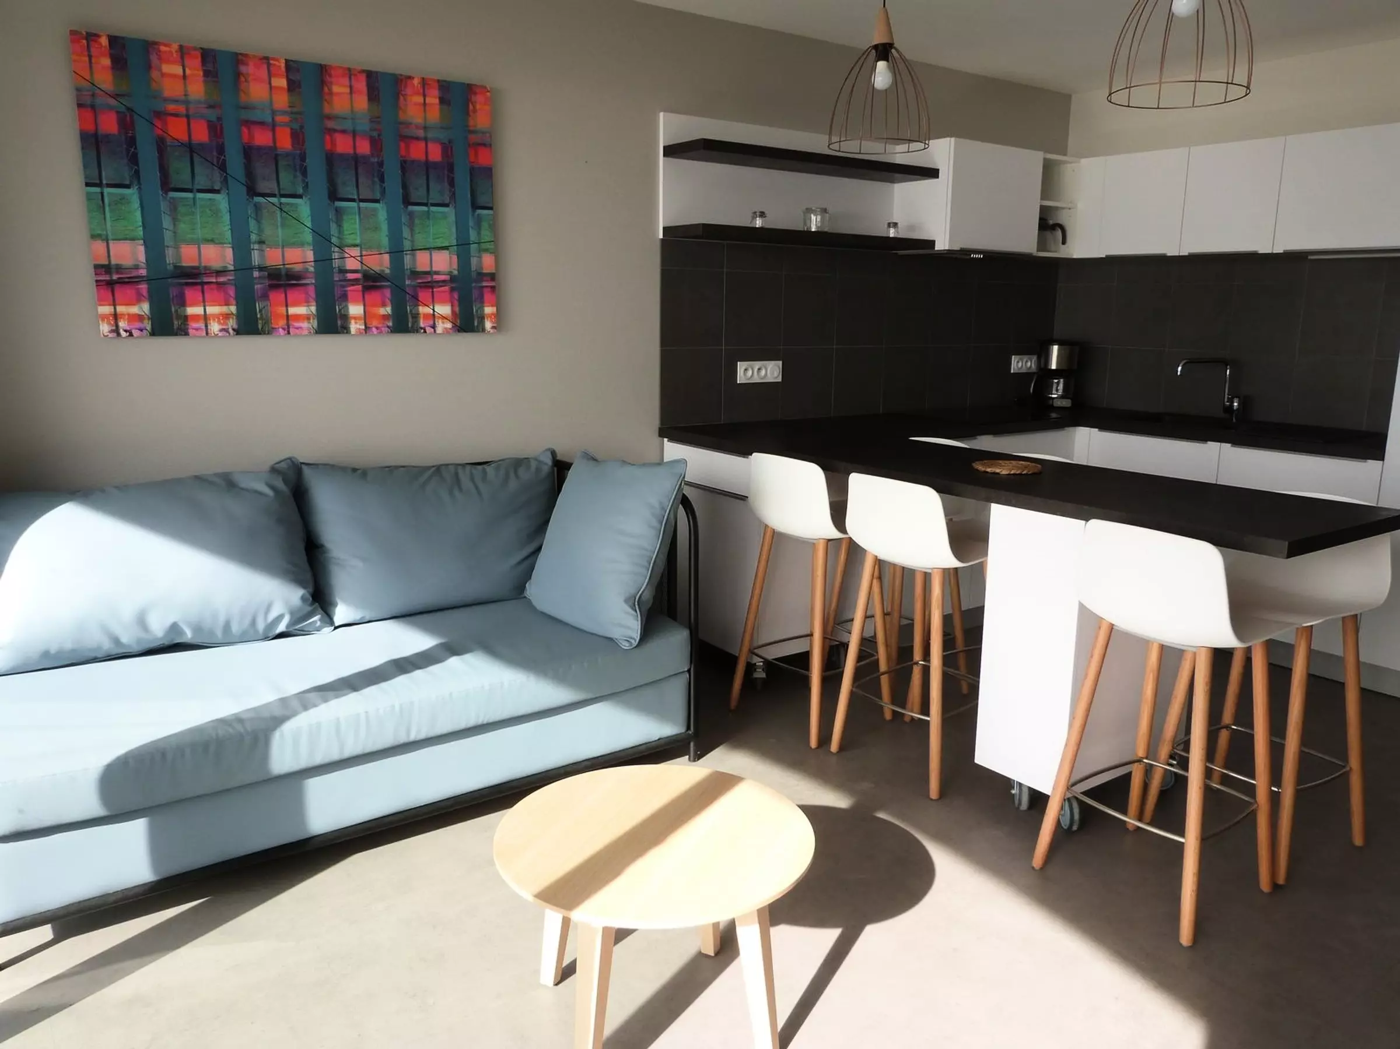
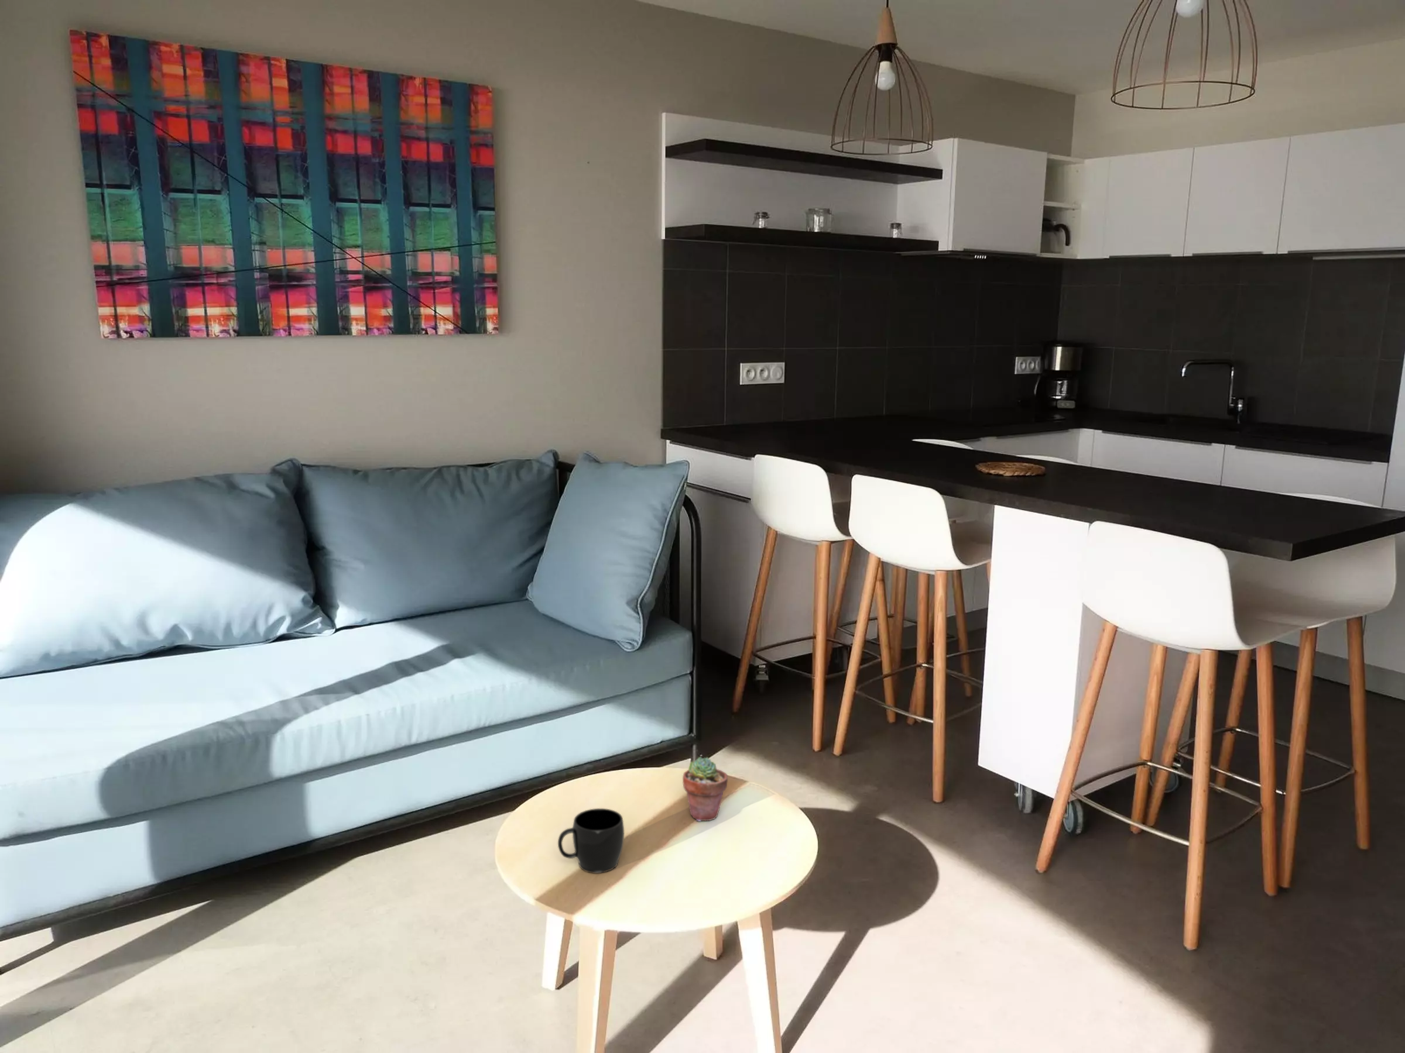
+ mug (591, 842)
+ potted succulent (705, 786)
